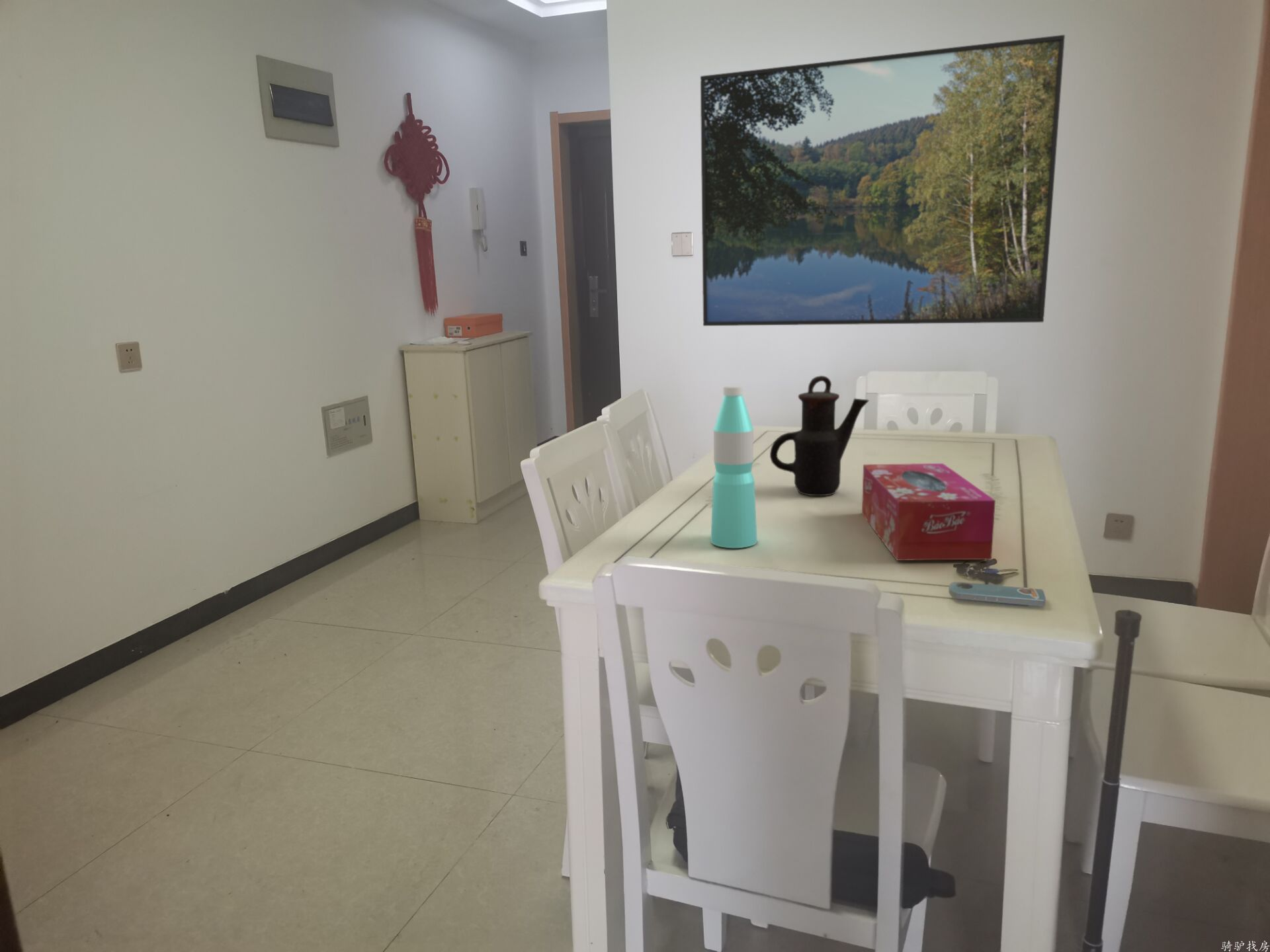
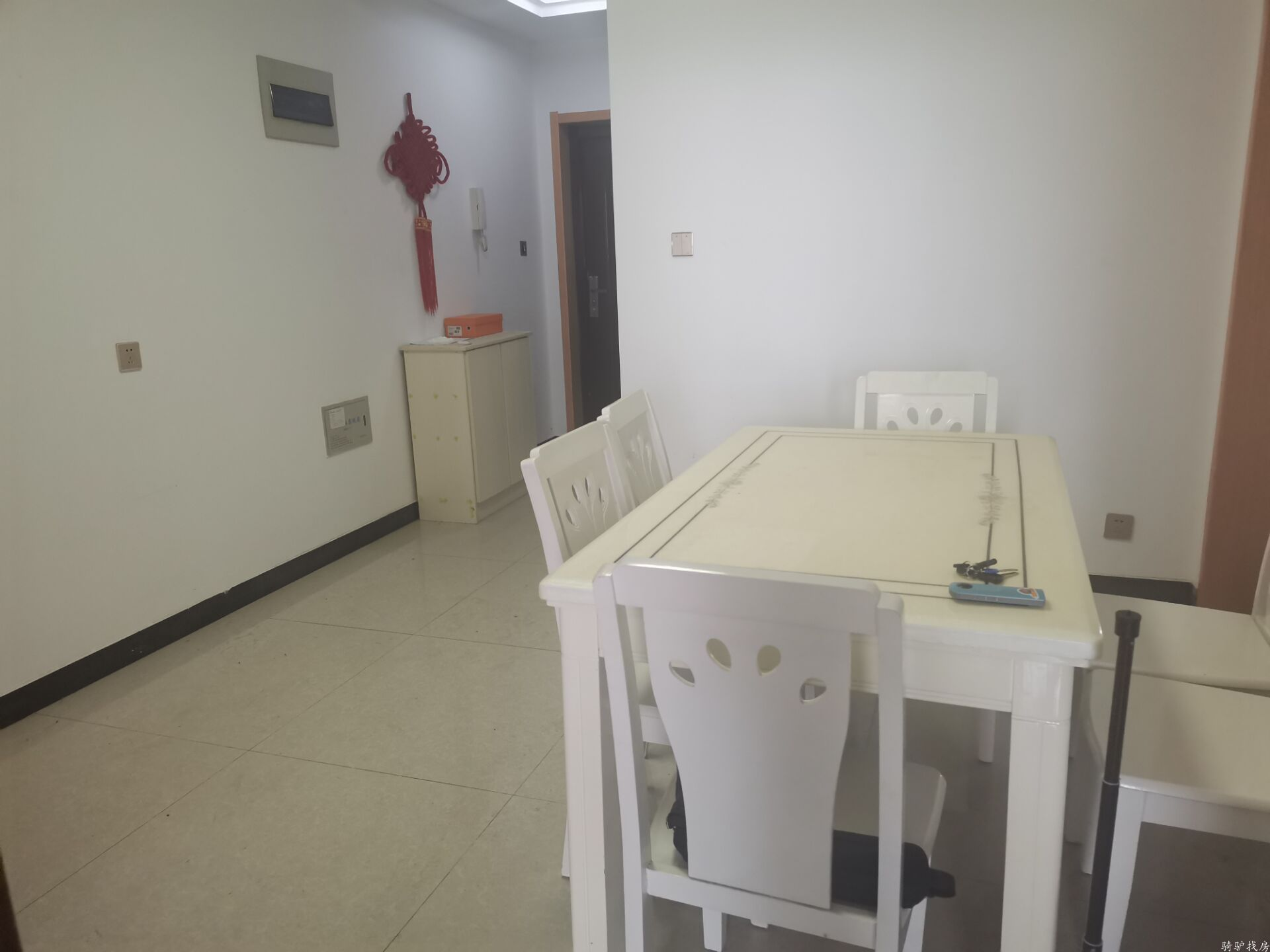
- tissue box (921, 508)
- water bottle (734, 465)
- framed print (866, 195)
- teapot (818, 434)
